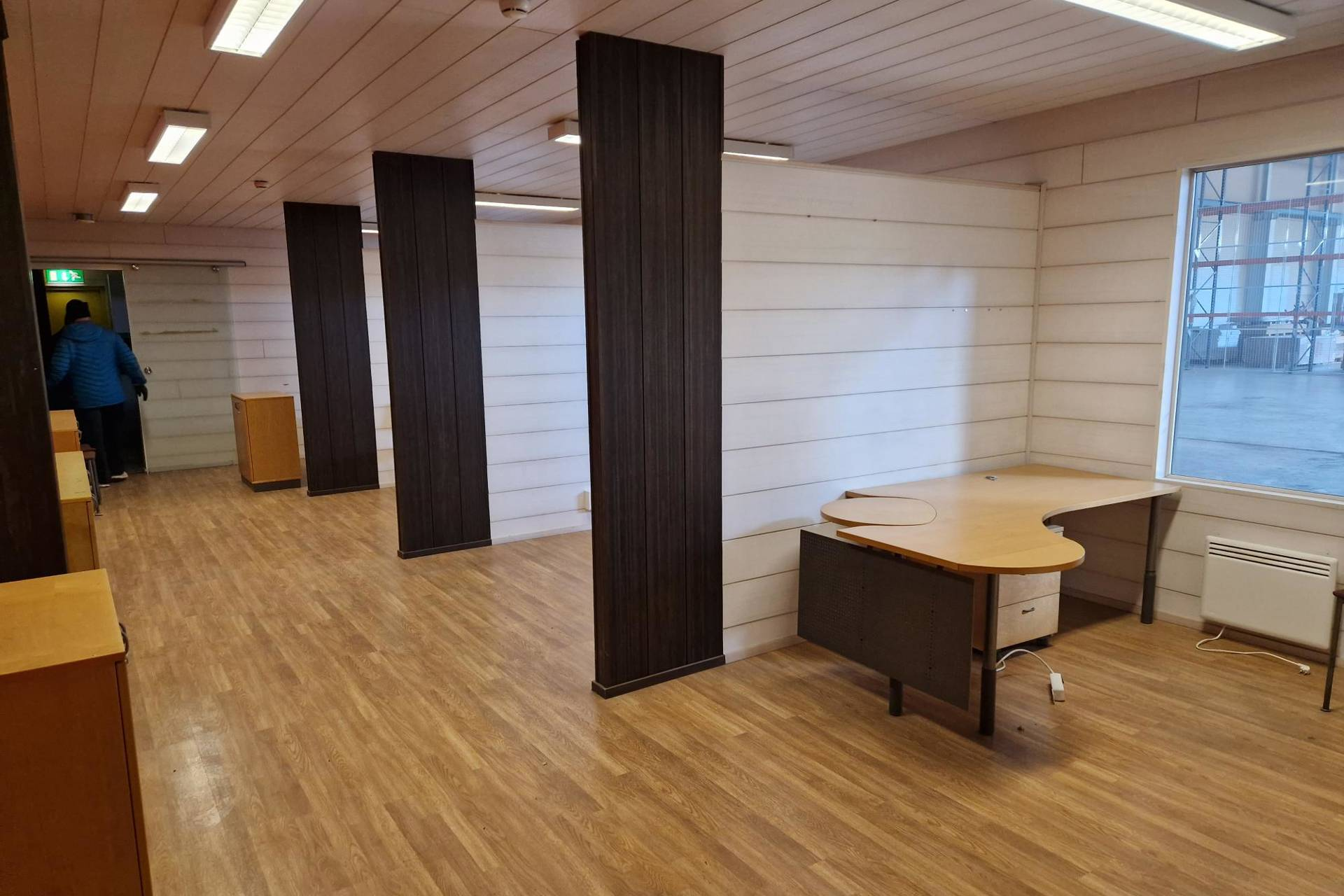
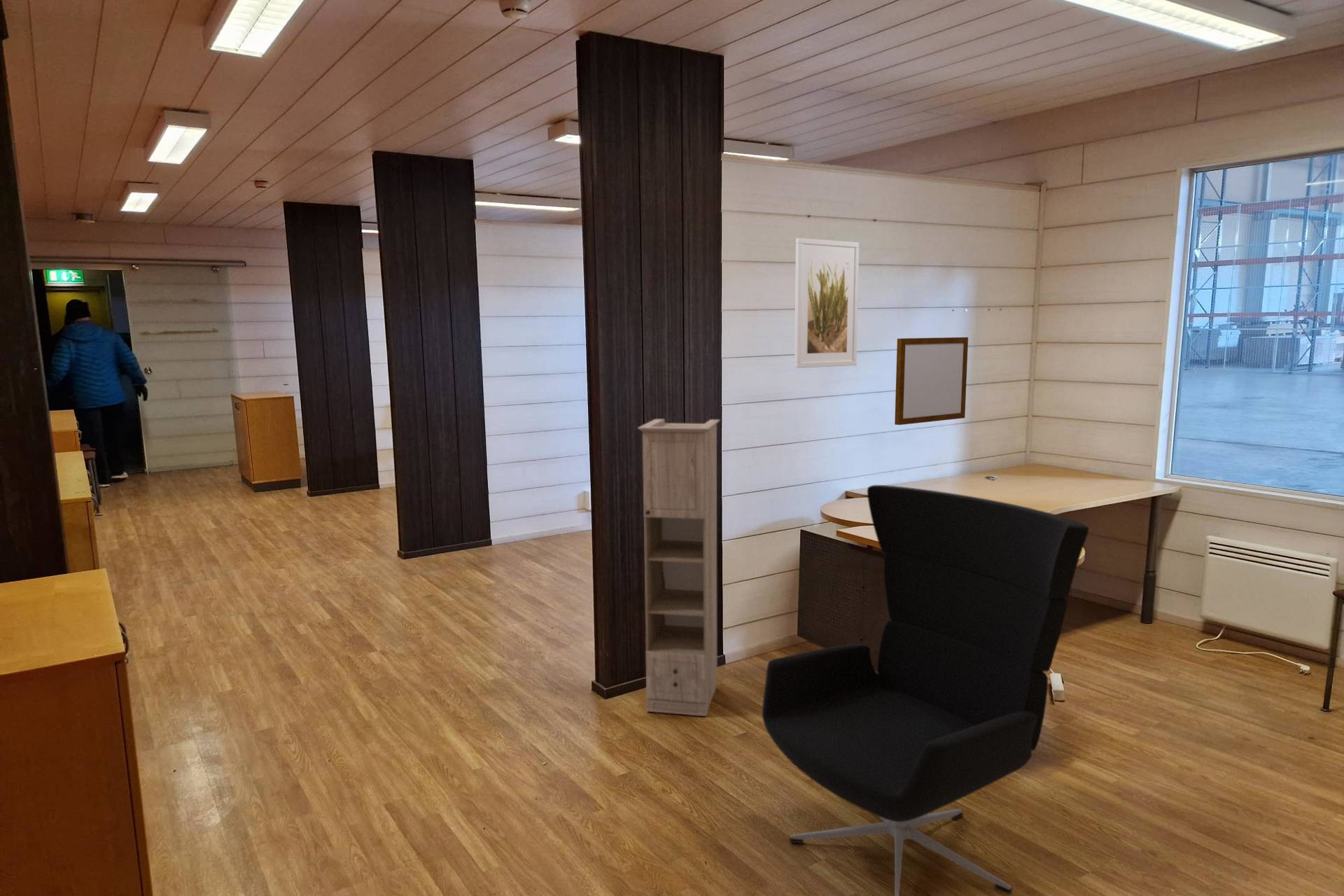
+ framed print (827, 304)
+ writing board (932, 379)
+ office chair (907, 683)
+ storage cabinet (681, 564)
